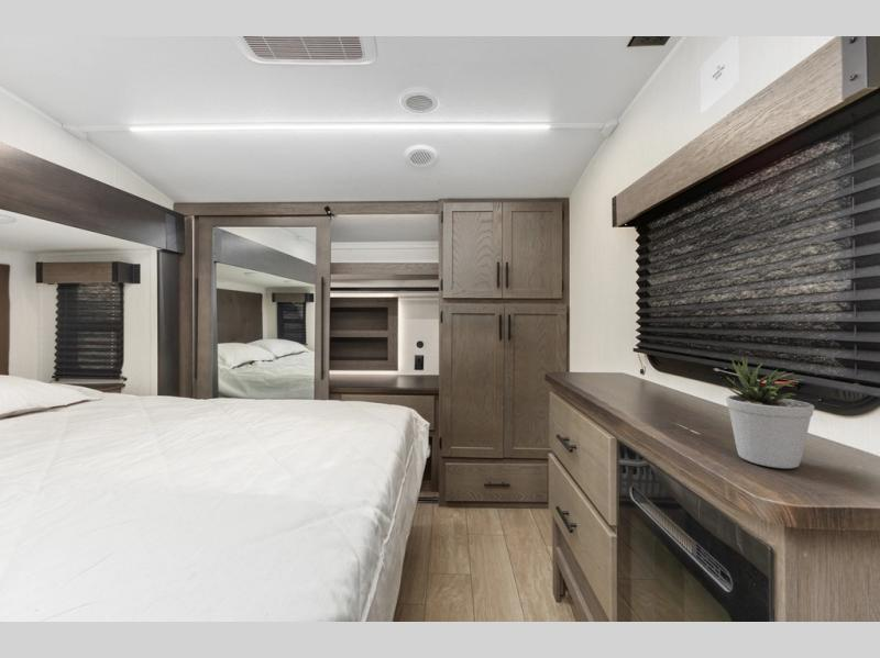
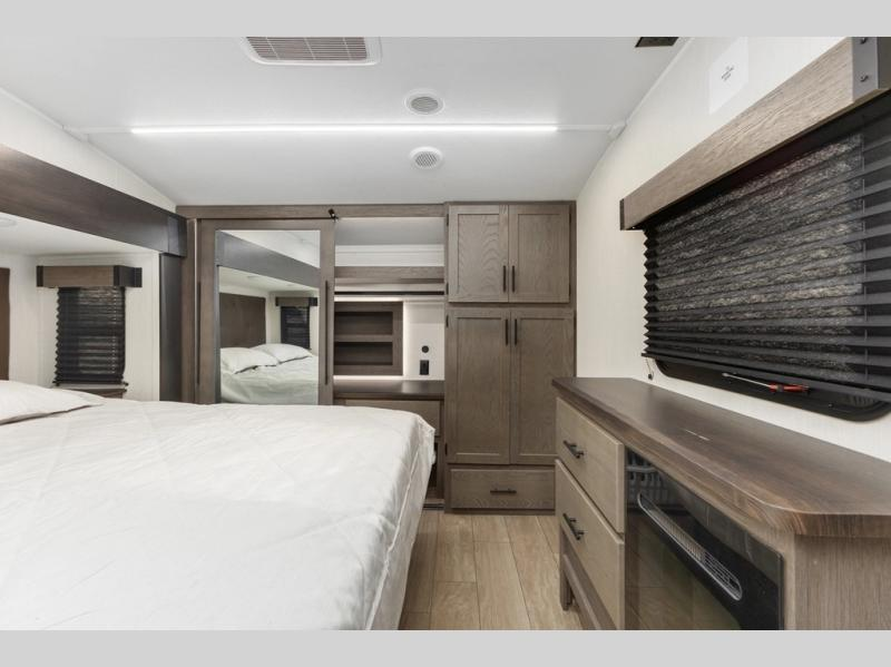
- potted plant (766, 408)
